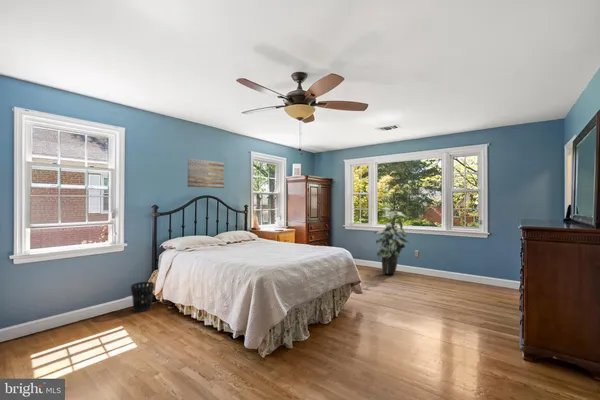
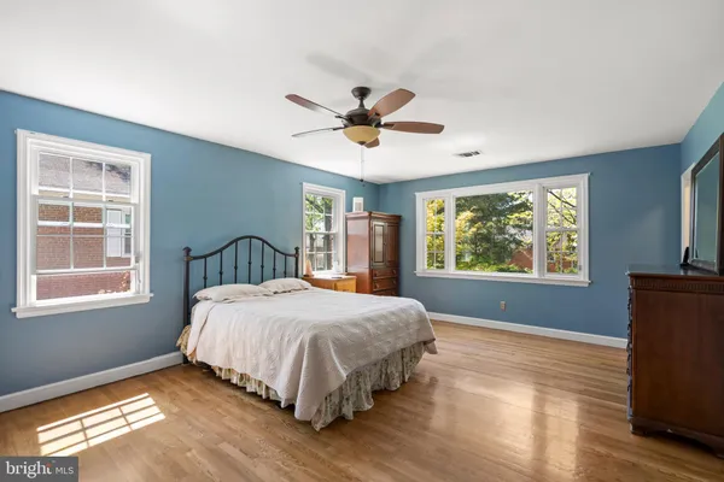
- wastebasket (142, 297)
- indoor plant (389, 240)
- wall art (206, 174)
